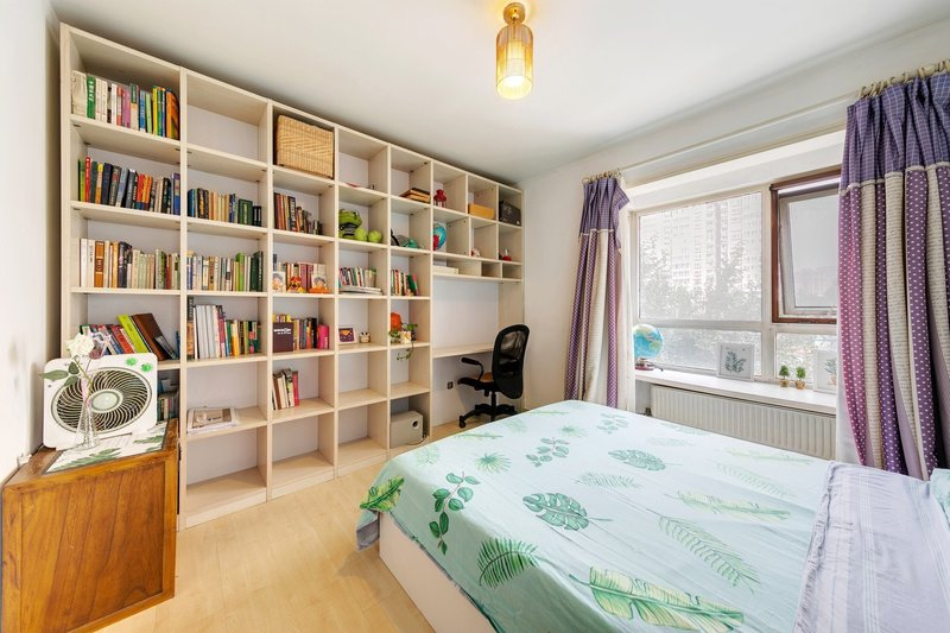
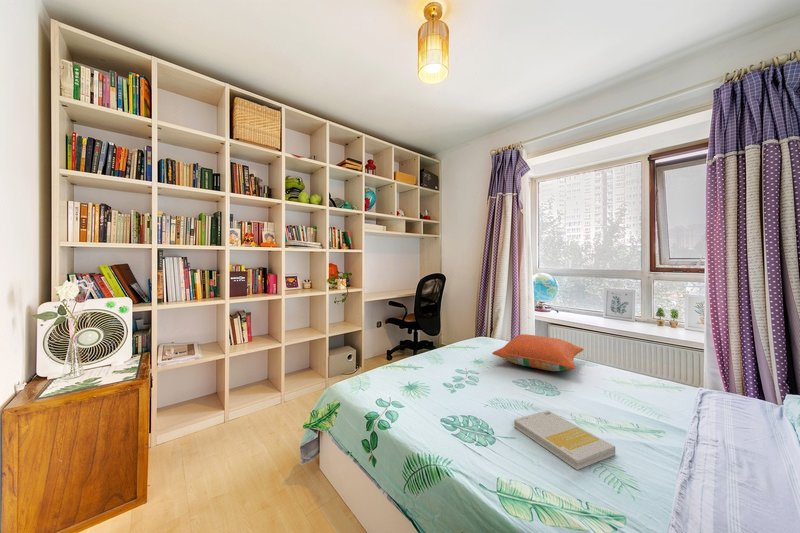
+ pillow (538, 351)
+ book (560, 435)
